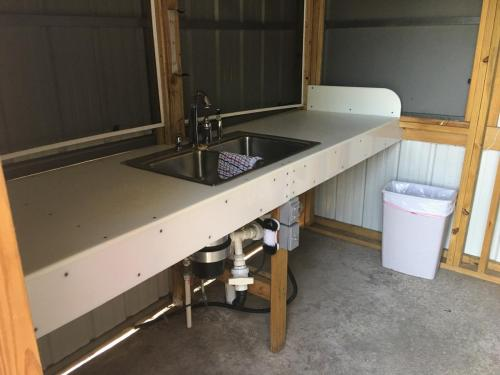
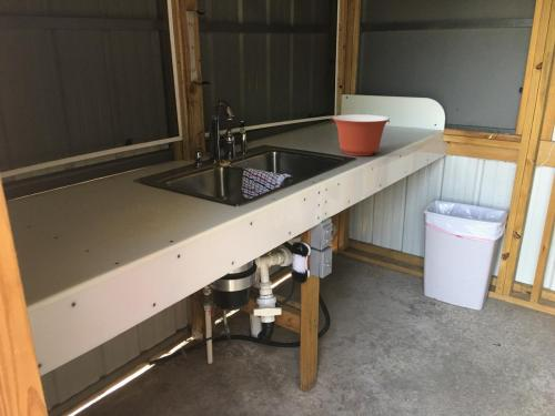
+ mixing bowl (360, 135)
